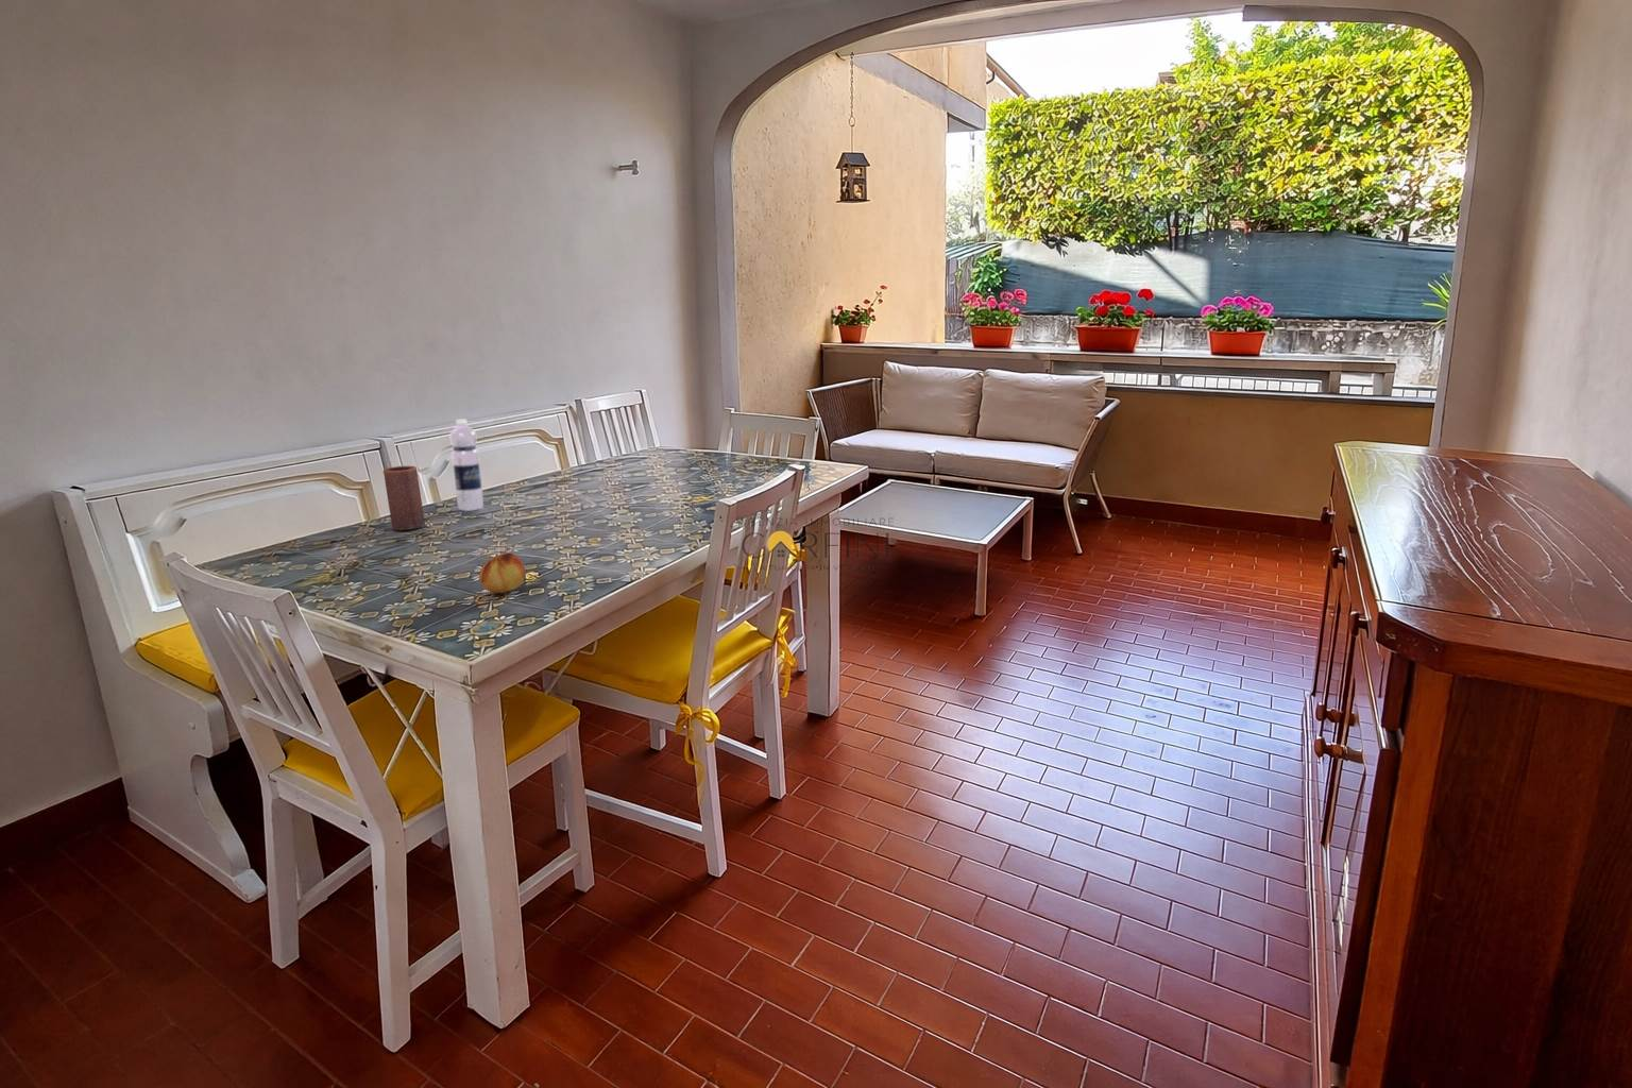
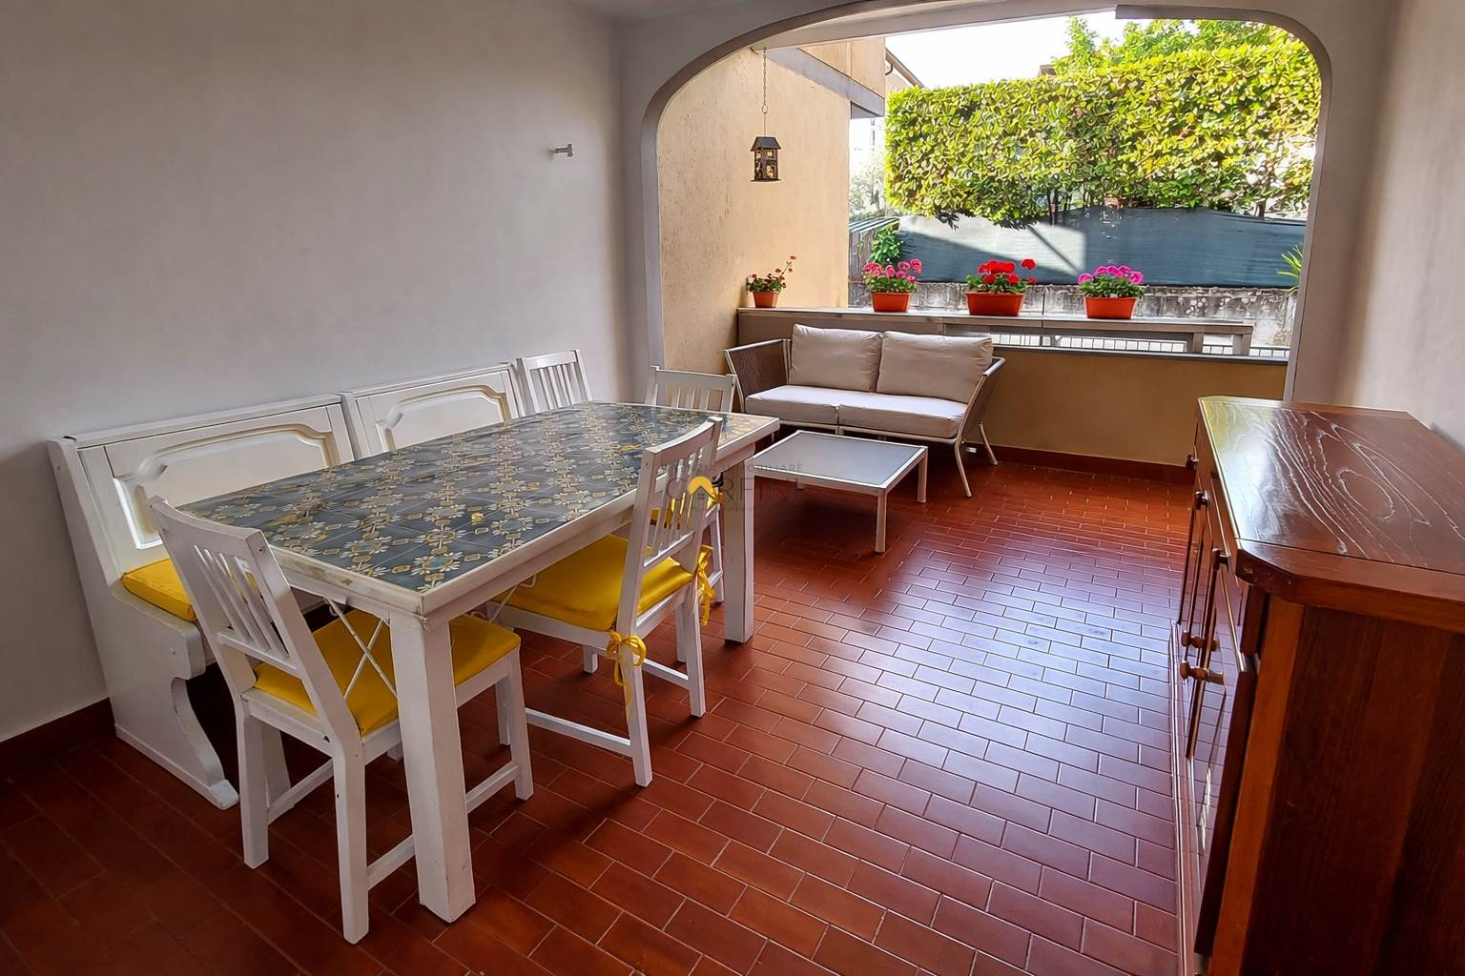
- fruit (503, 573)
- water bottle (465, 464)
- candle (403, 498)
